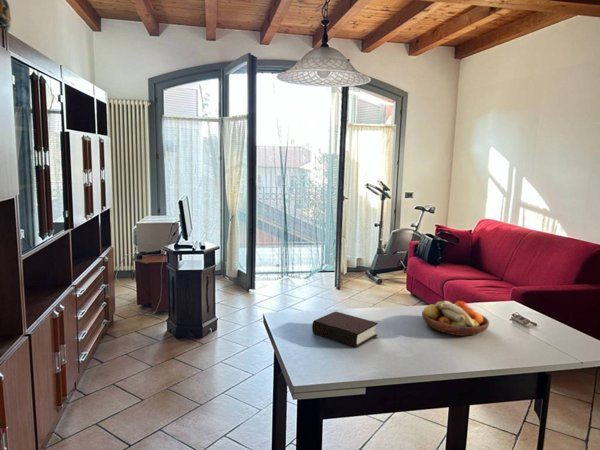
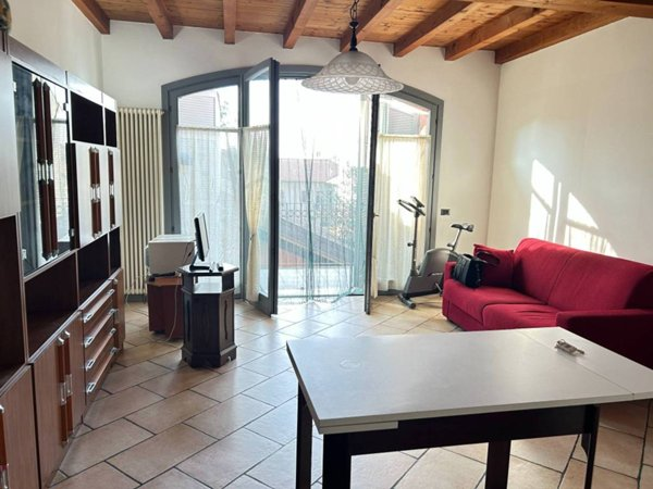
- bible (344, 328)
- fruit bowl (455, 314)
